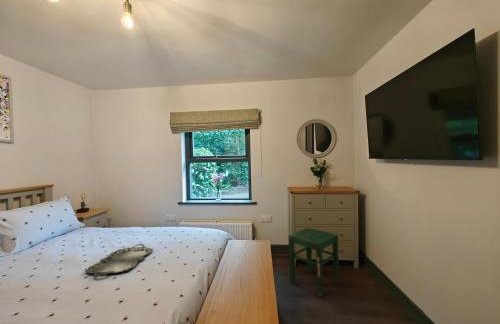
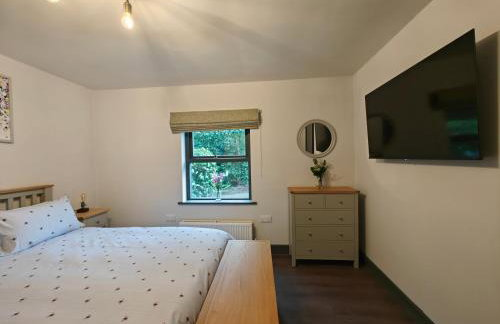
- serving tray (122, 258)
- stool (311, 258)
